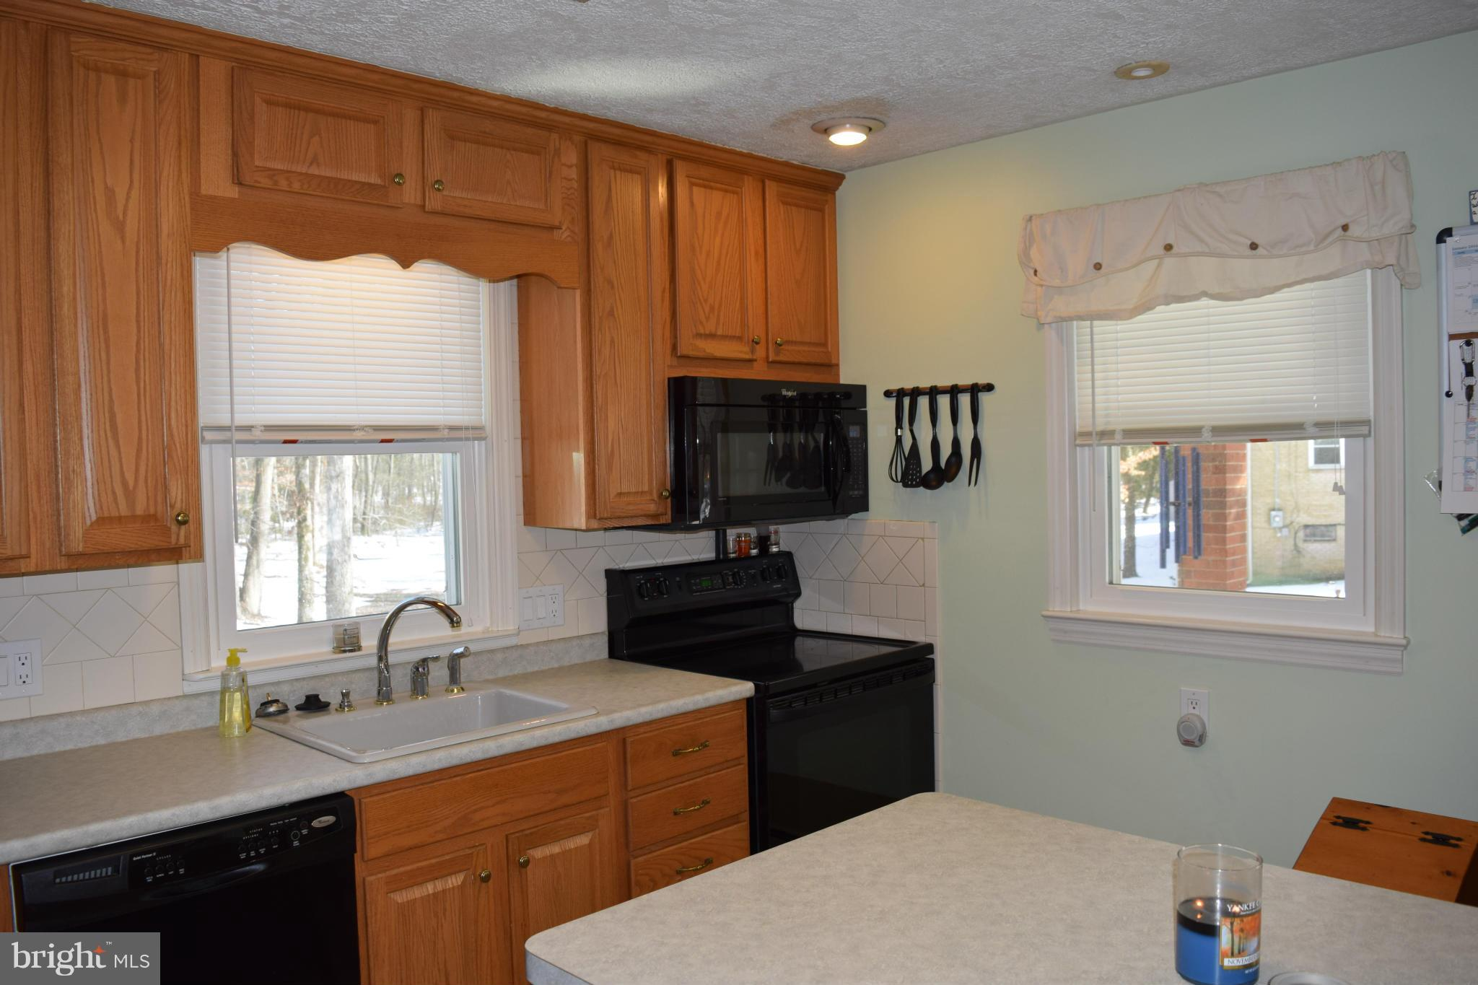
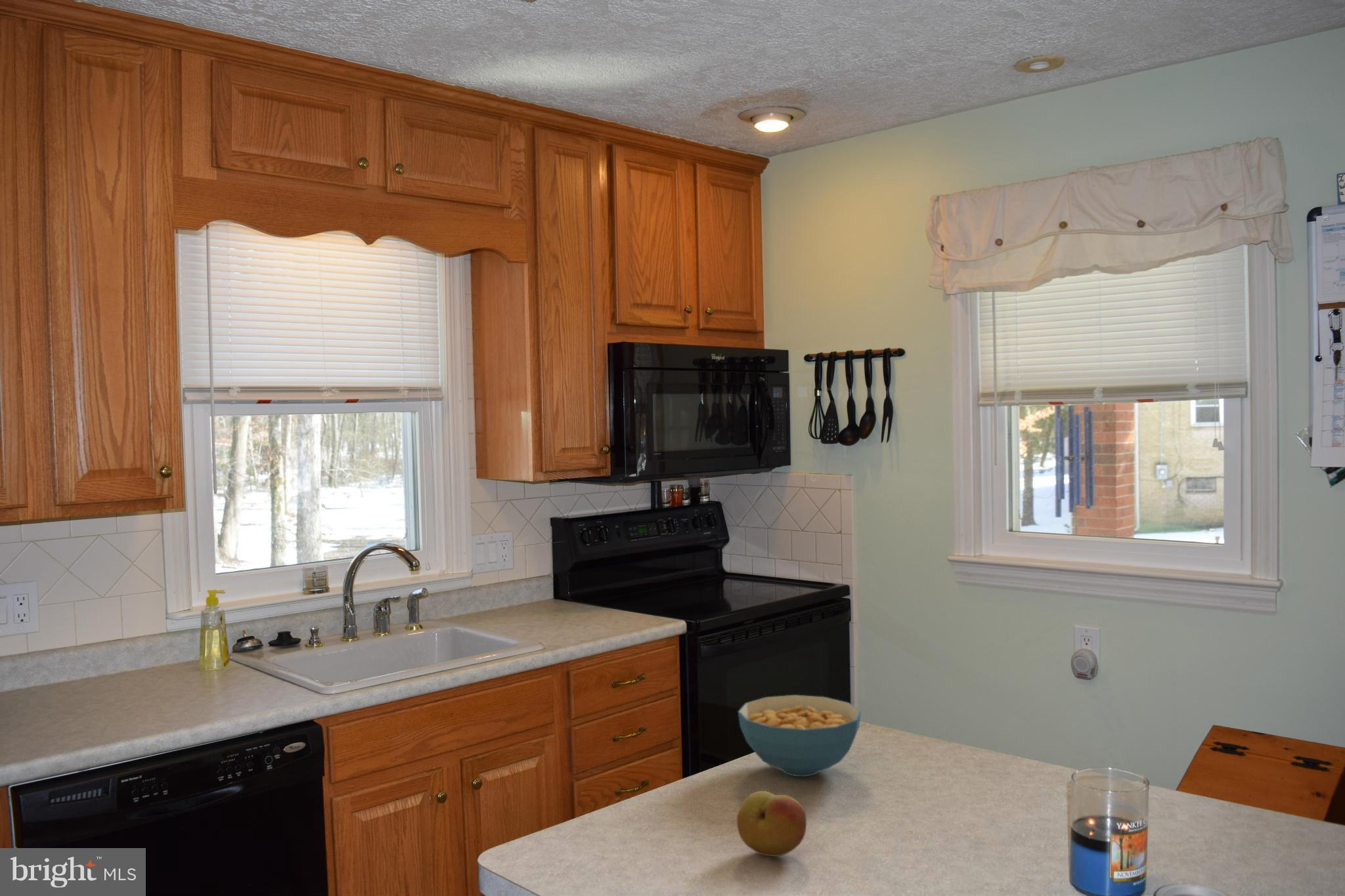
+ fruit (772, 824)
+ cereal bowl (799, 740)
